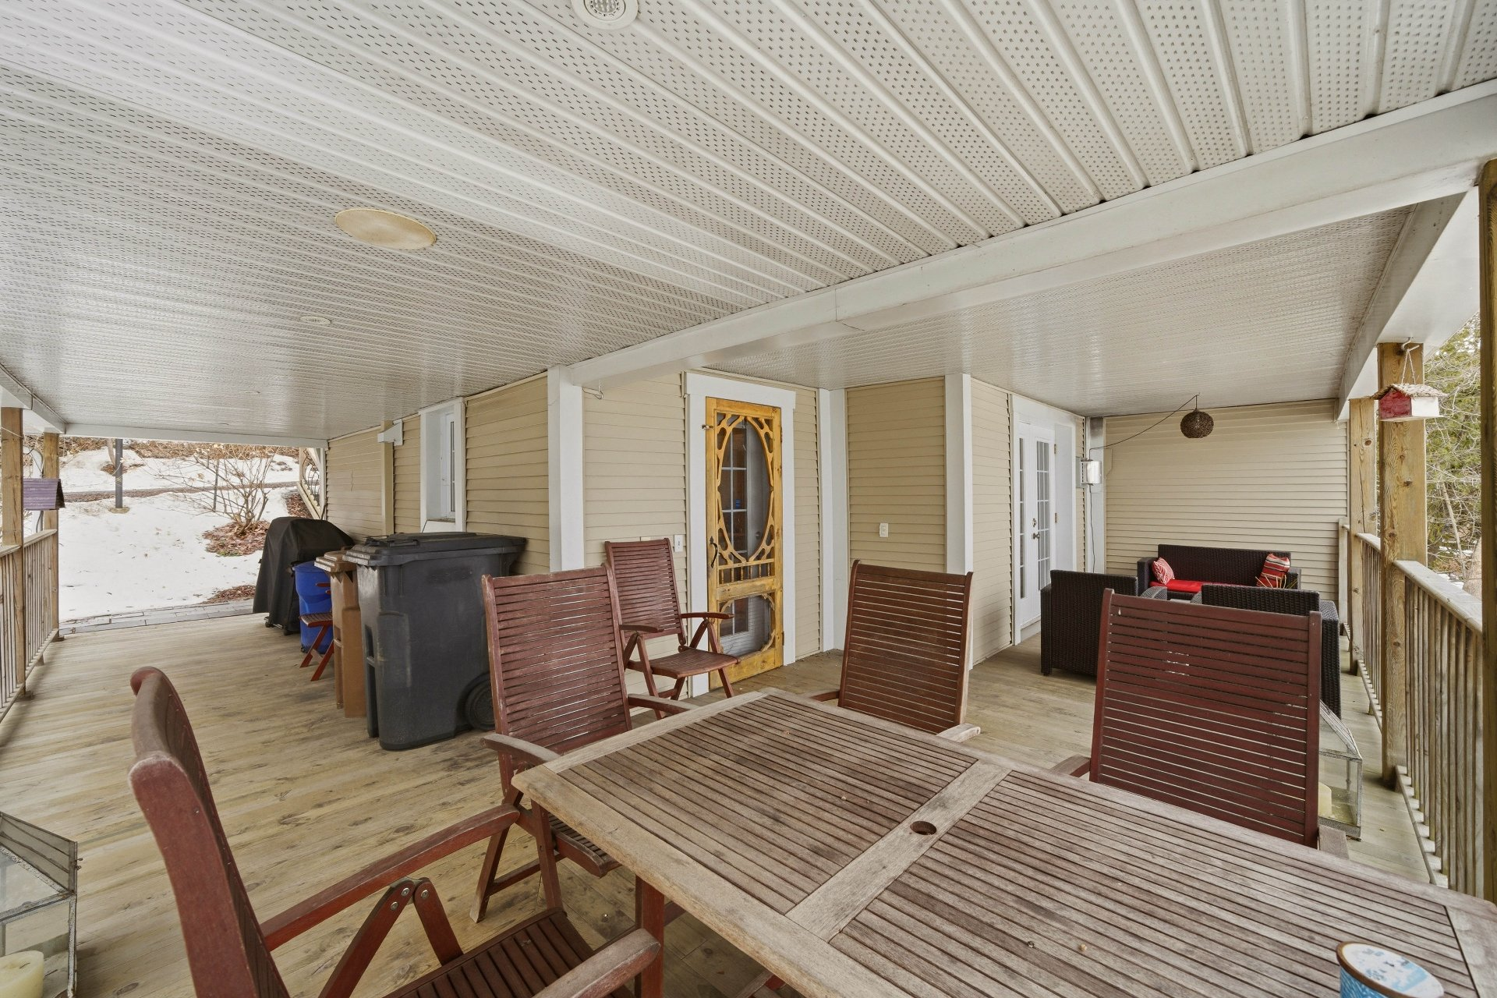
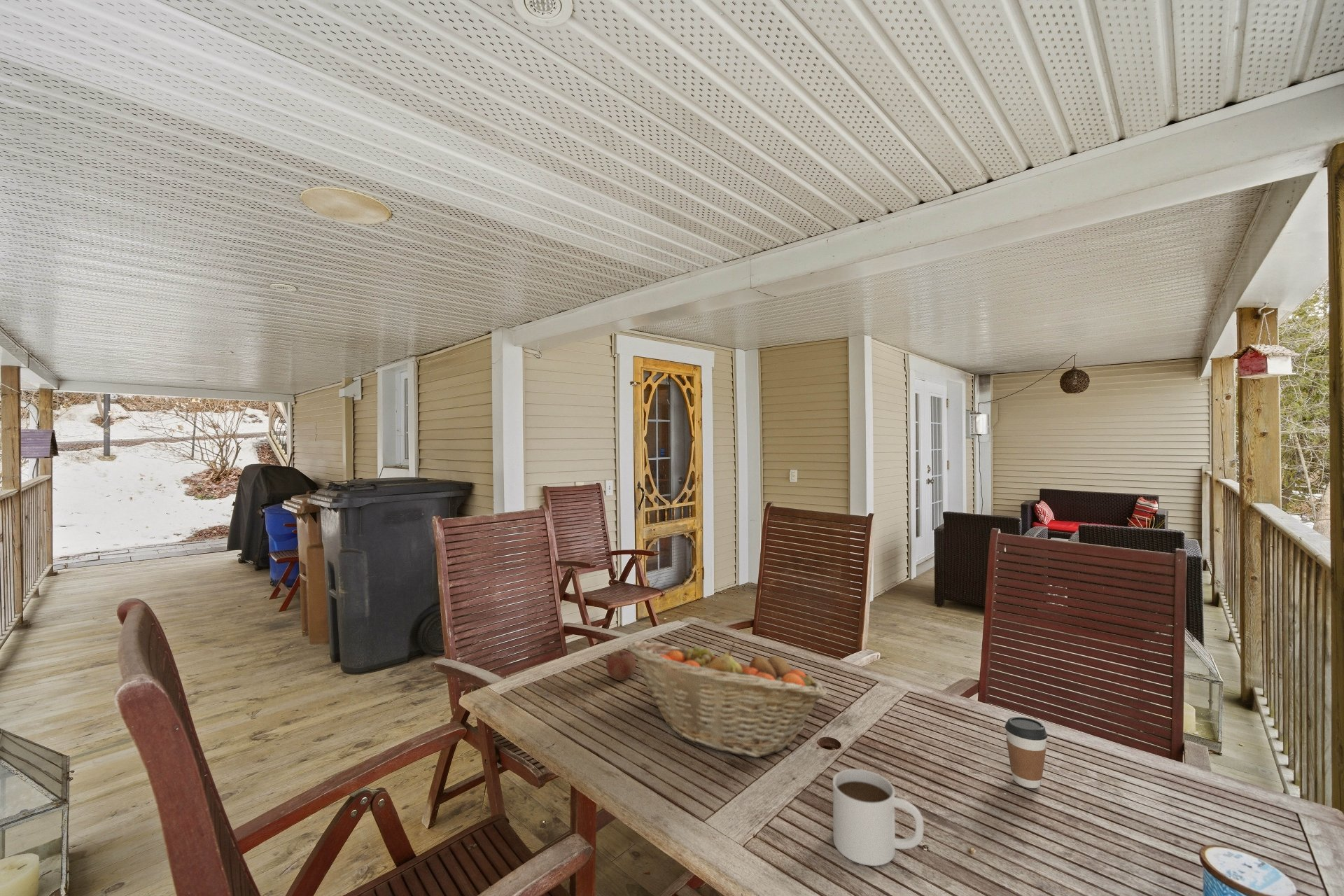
+ apple (621, 664)
+ mug (877, 818)
+ fruit basket (722, 682)
+ coffee cup (1026, 752)
